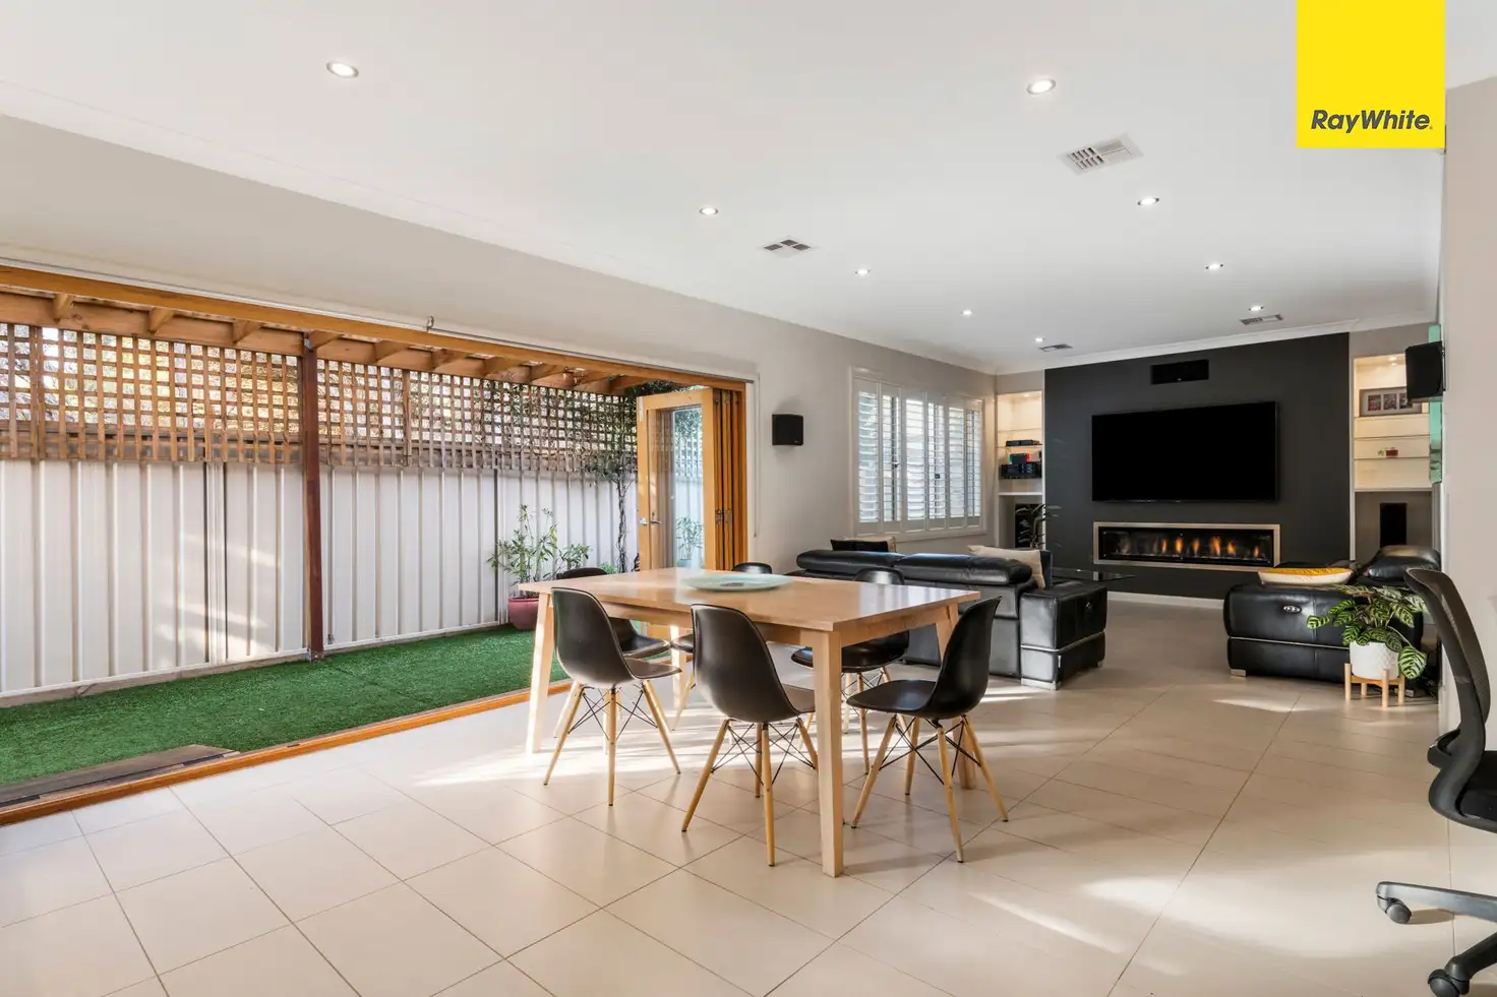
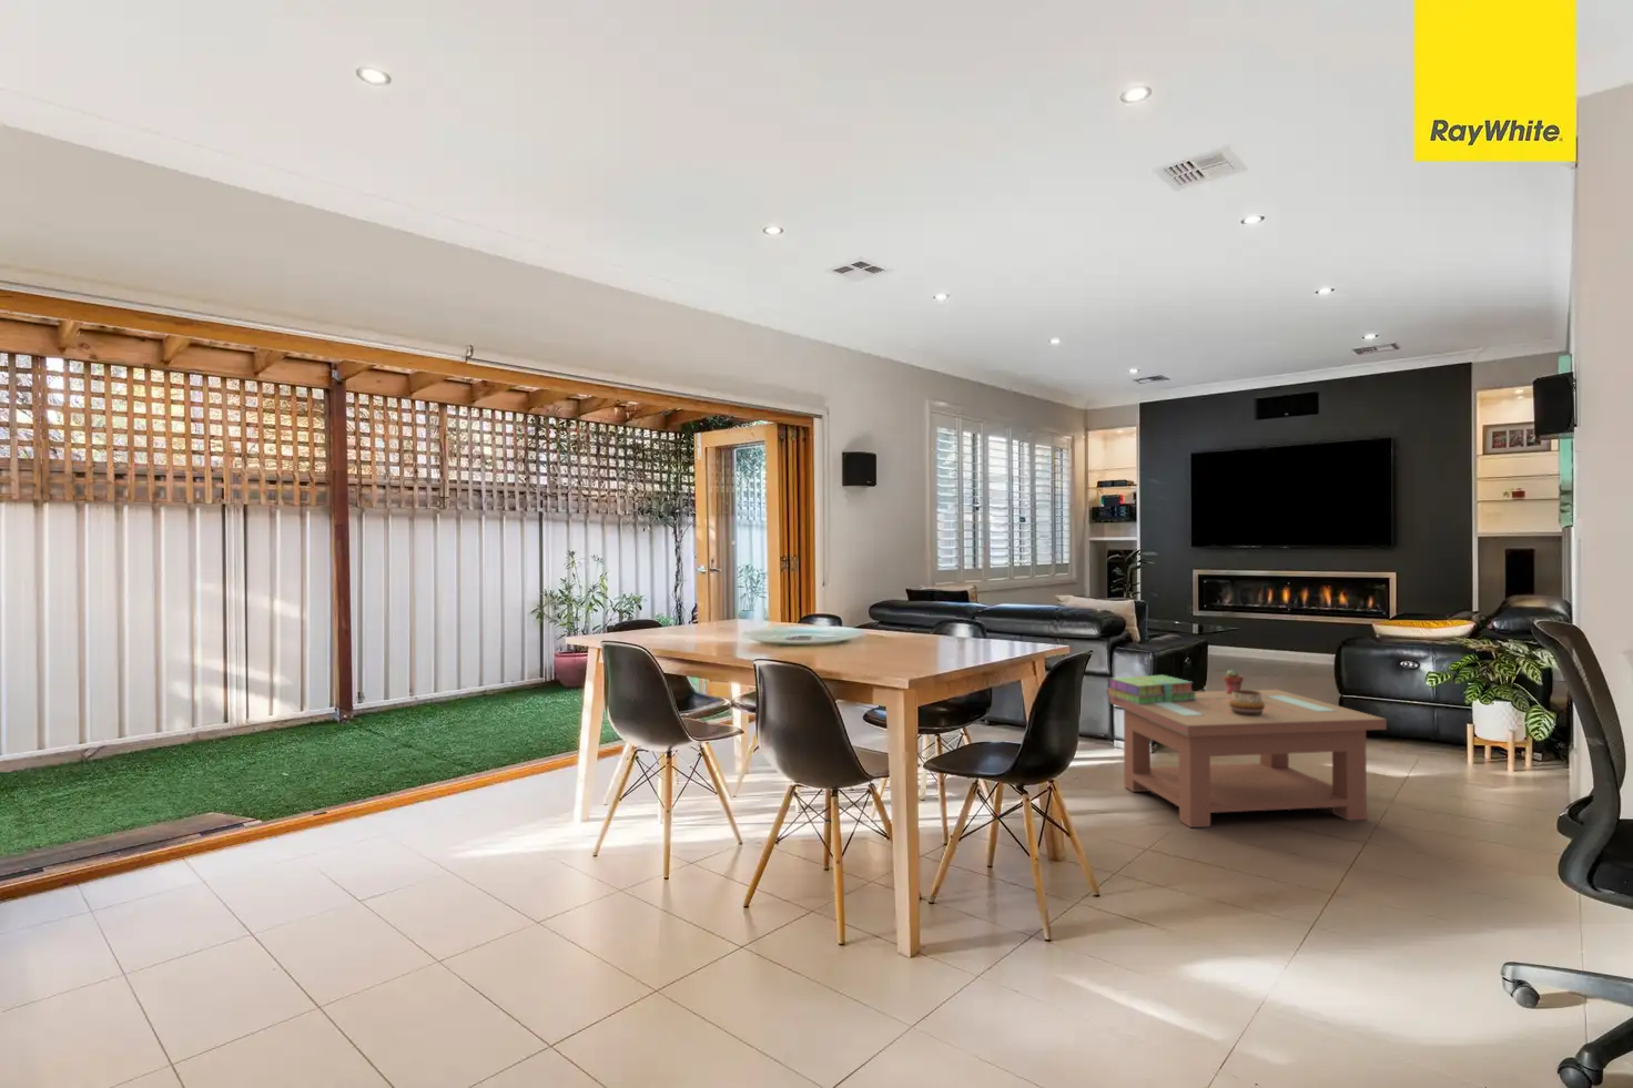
+ decorative bowl (1246, 702)
+ stack of books (1151, 687)
+ coffee table (1237, 753)
+ potted succulent (1232, 680)
